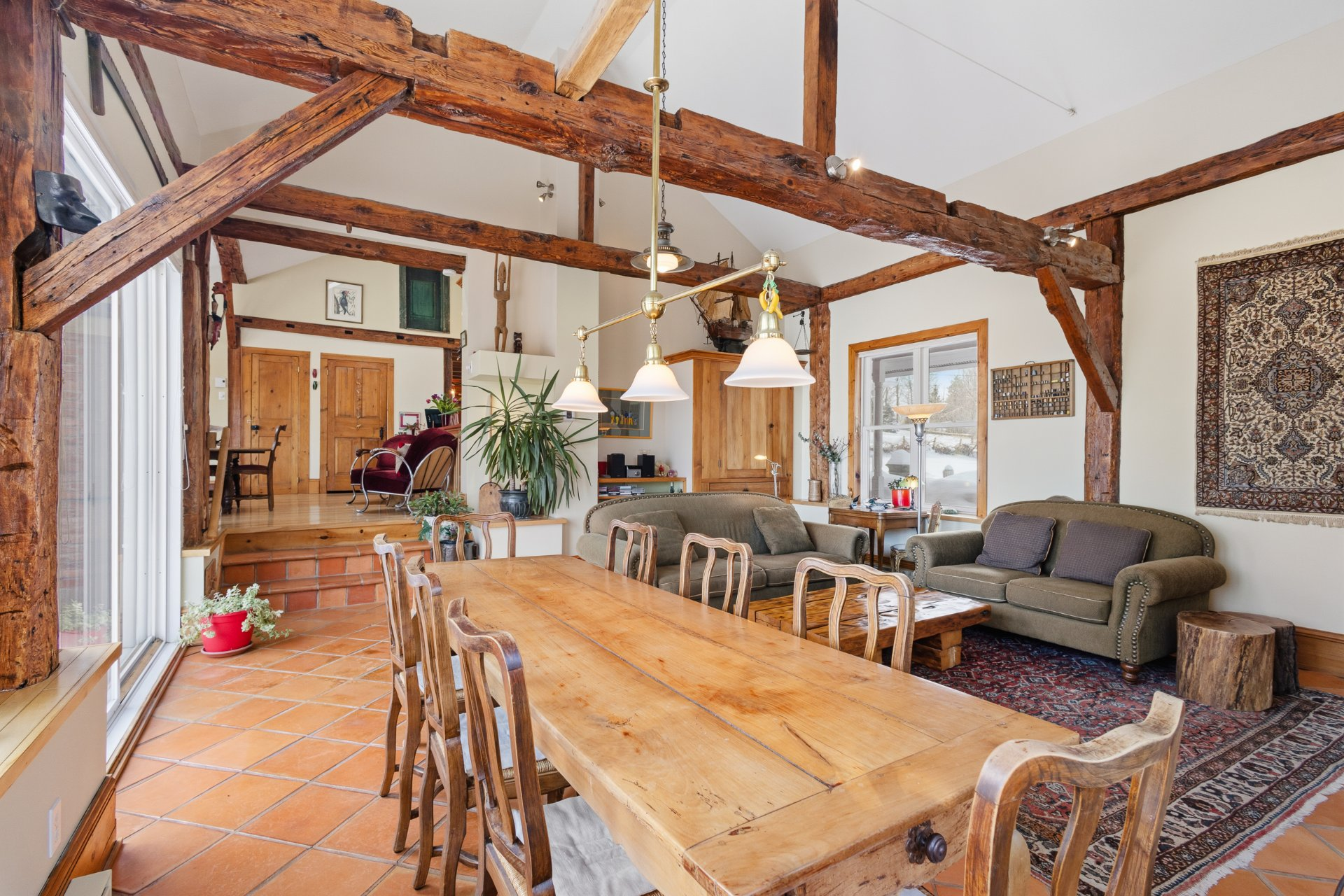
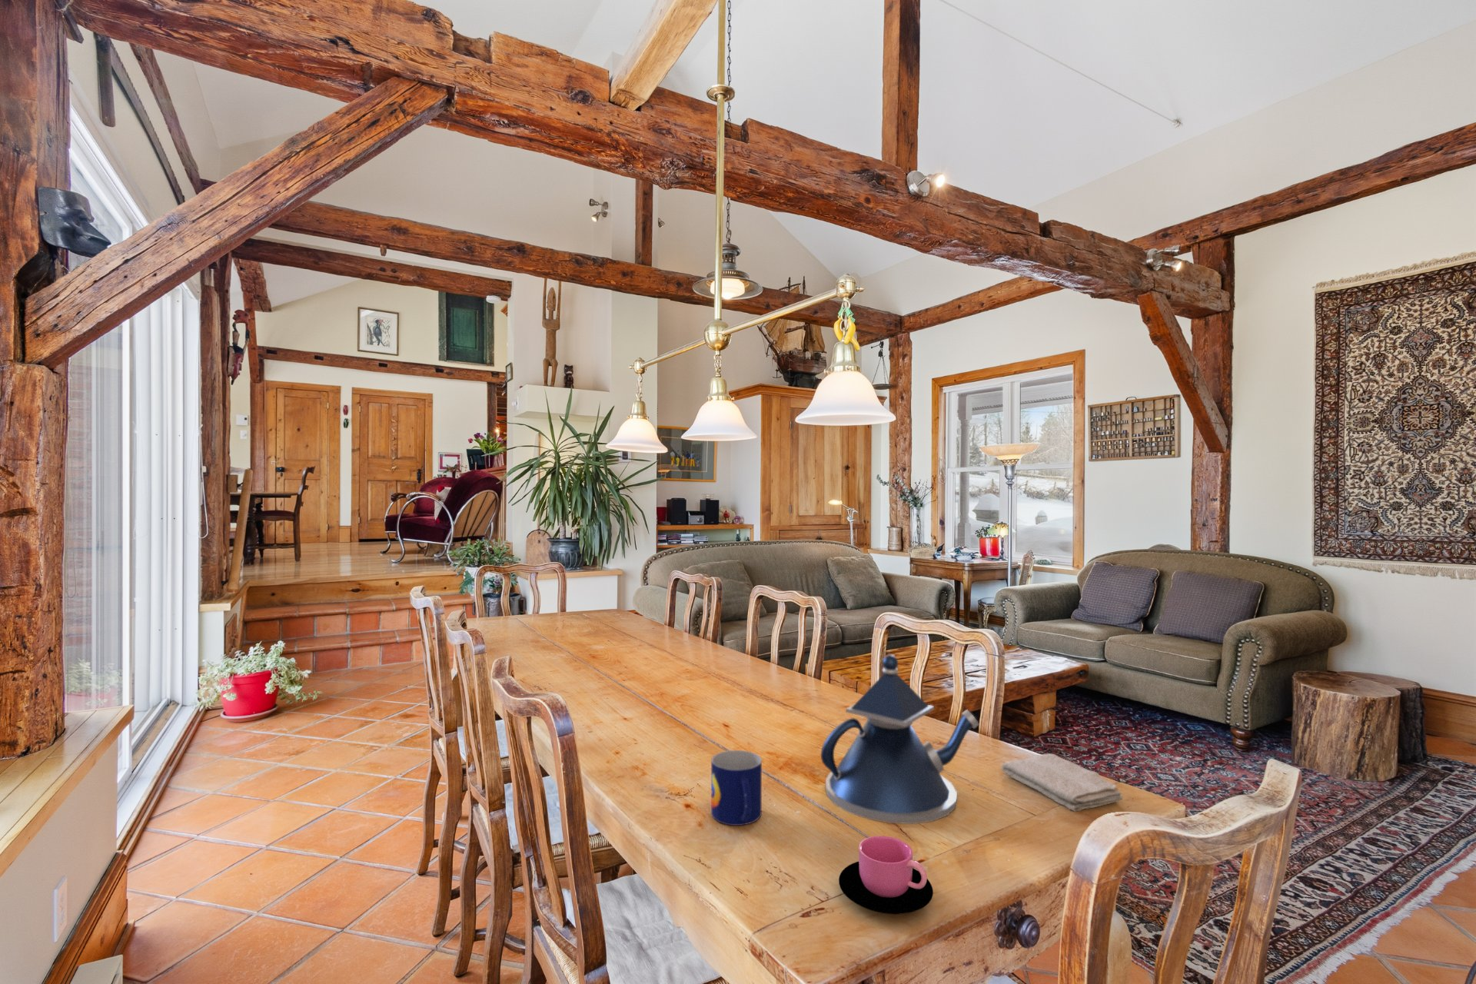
+ cup (885, 872)
+ teapot (896, 725)
+ washcloth (1060, 779)
+ mug (739, 791)
